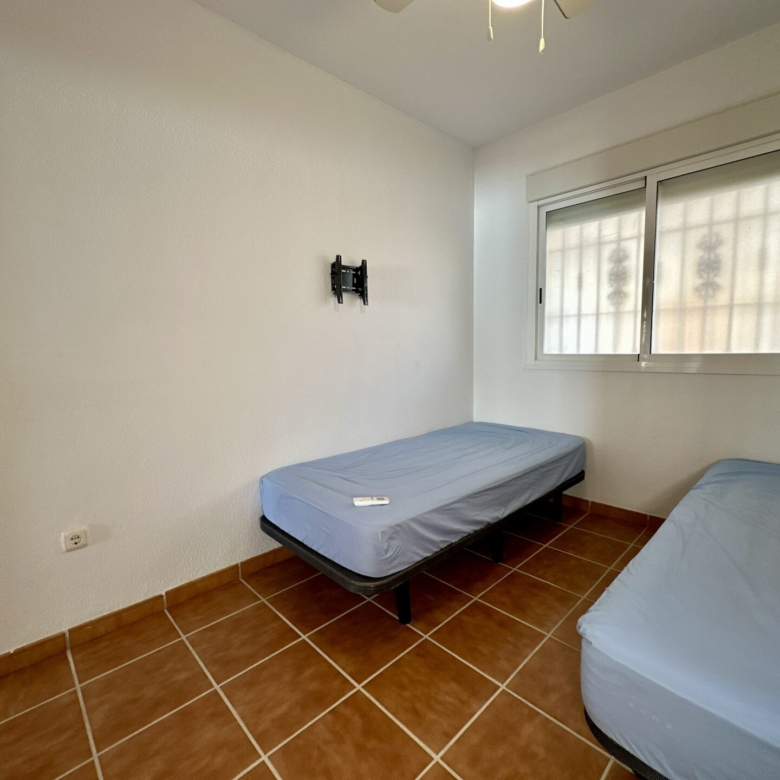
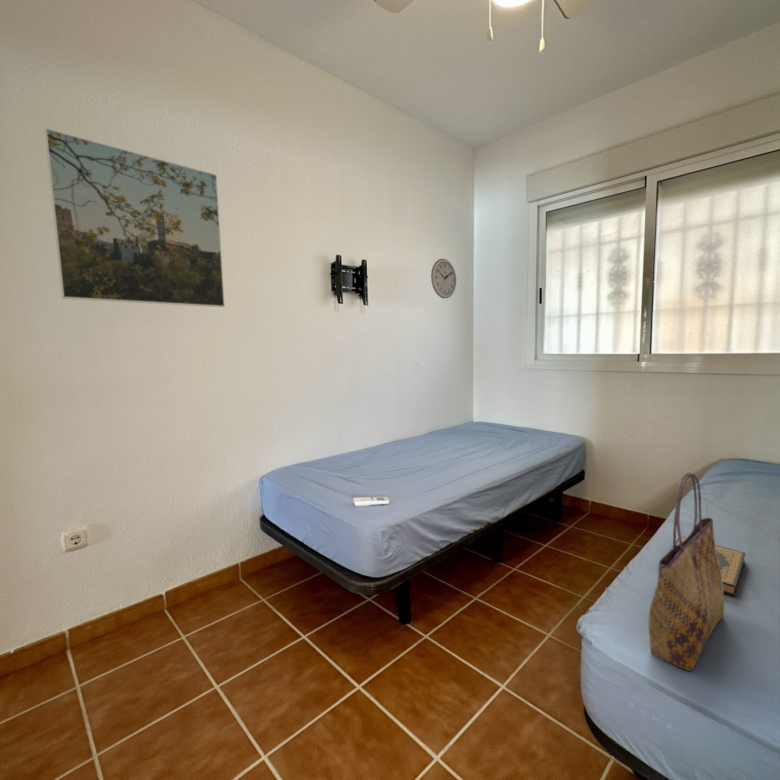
+ wall clock (444, 278)
+ hardback book (717, 557)
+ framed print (146, 230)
+ tote bag (692, 555)
